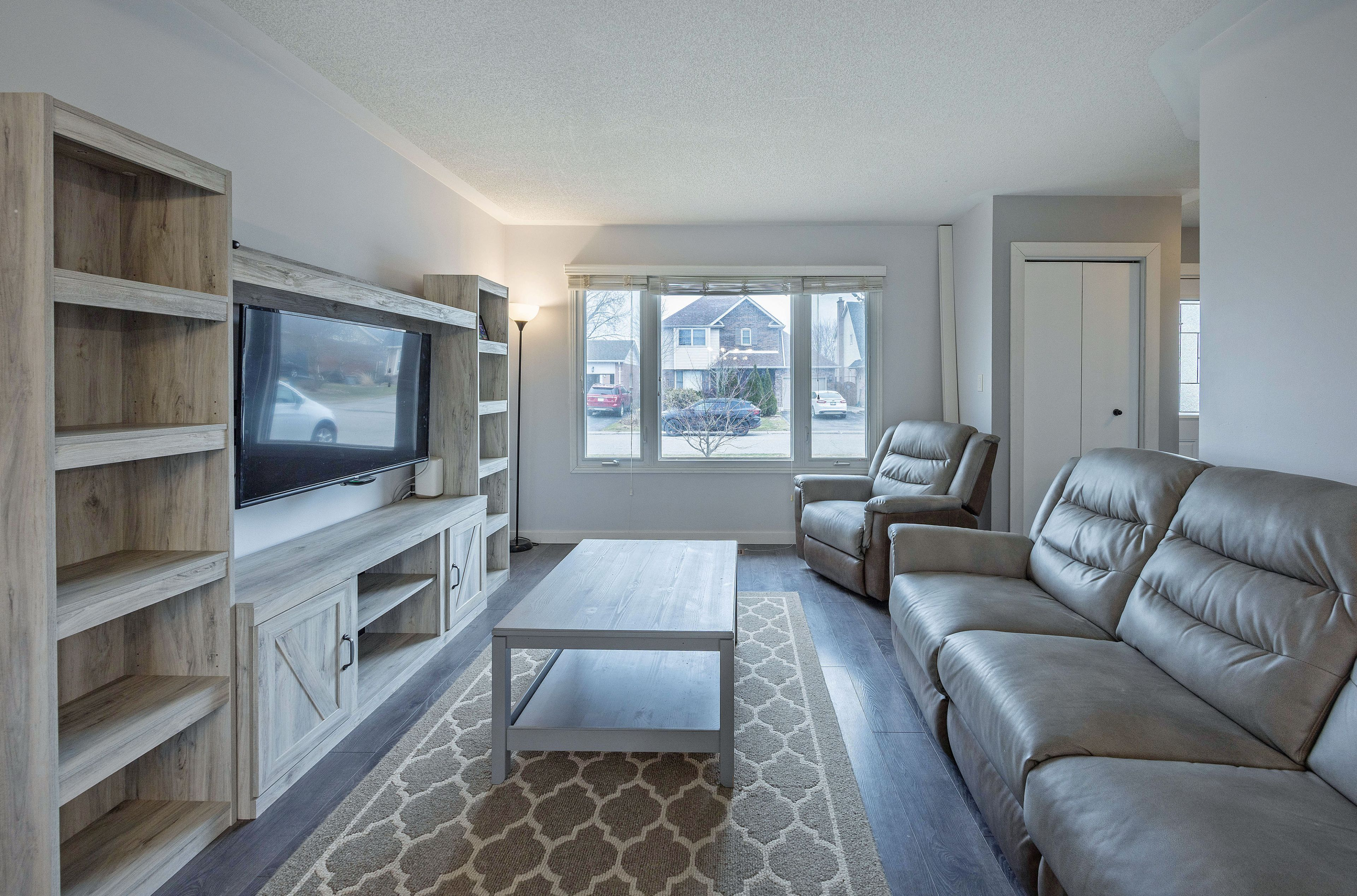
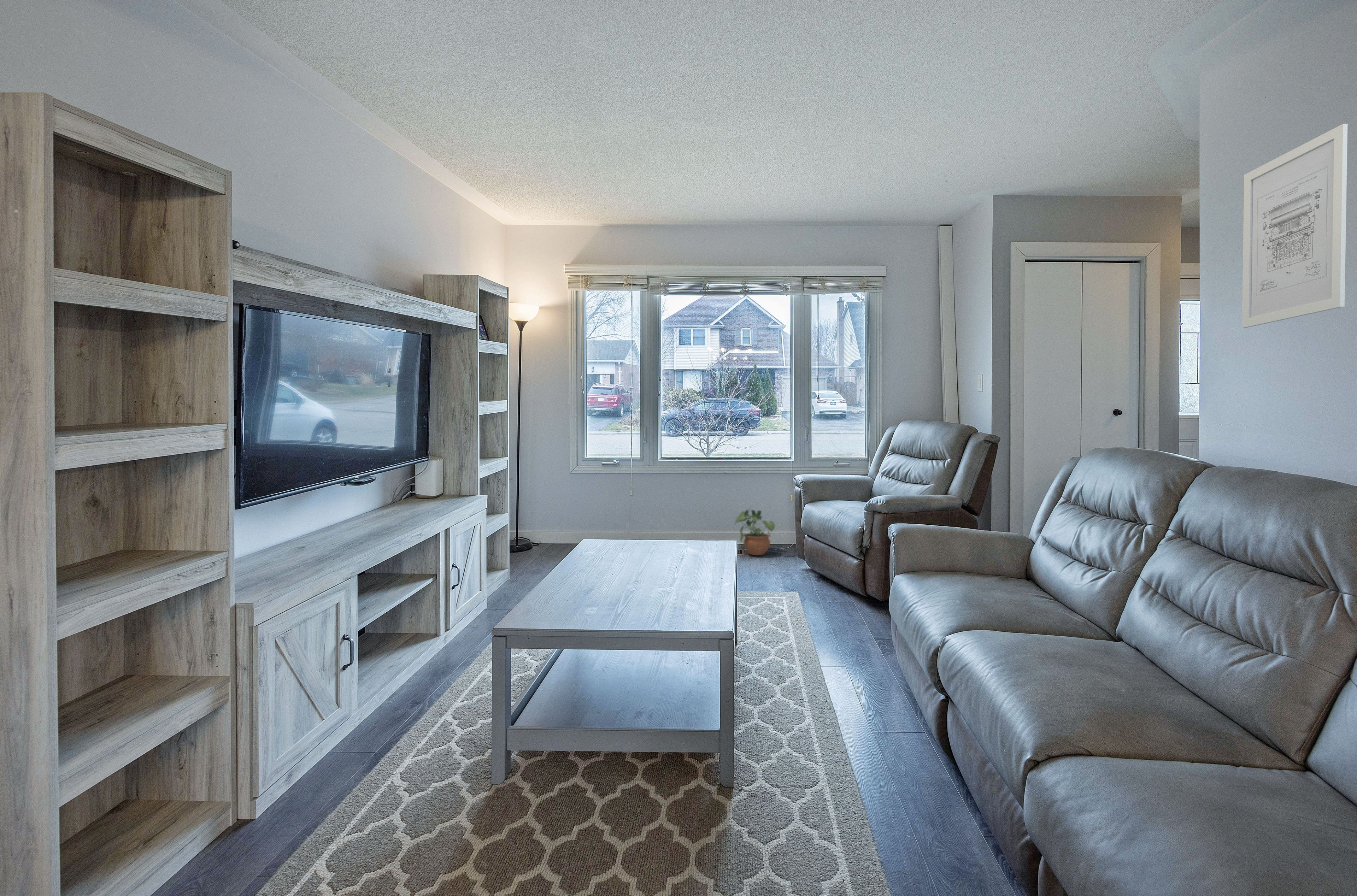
+ wall art (1290, 235)
+ potted plant (754, 529)
